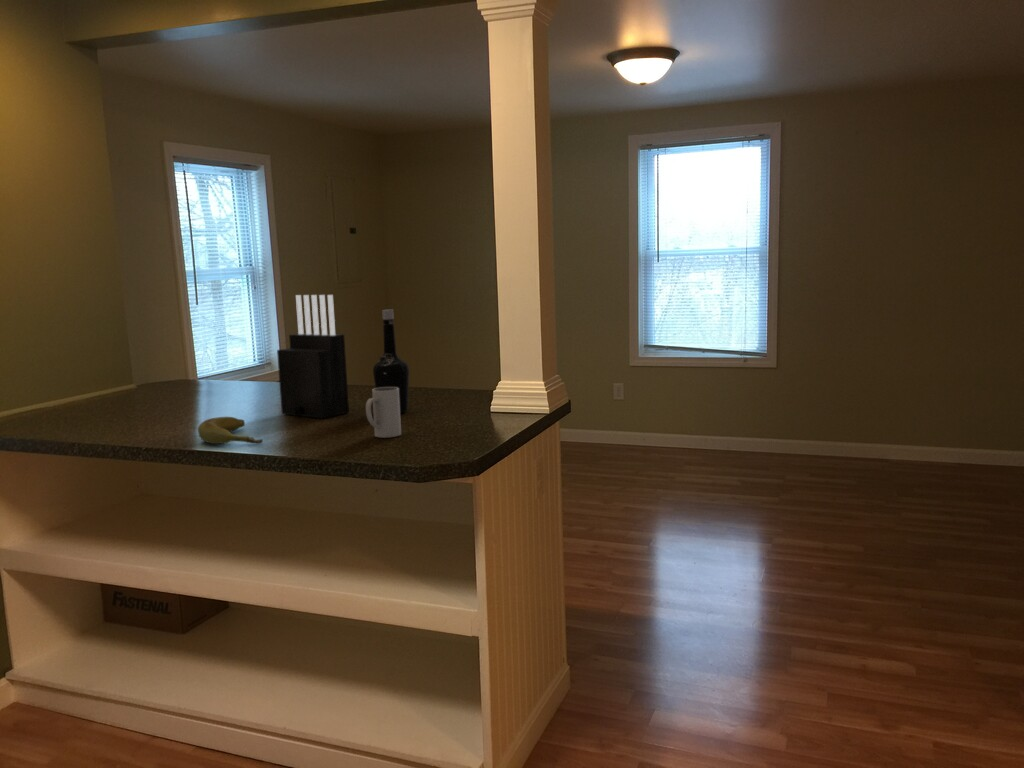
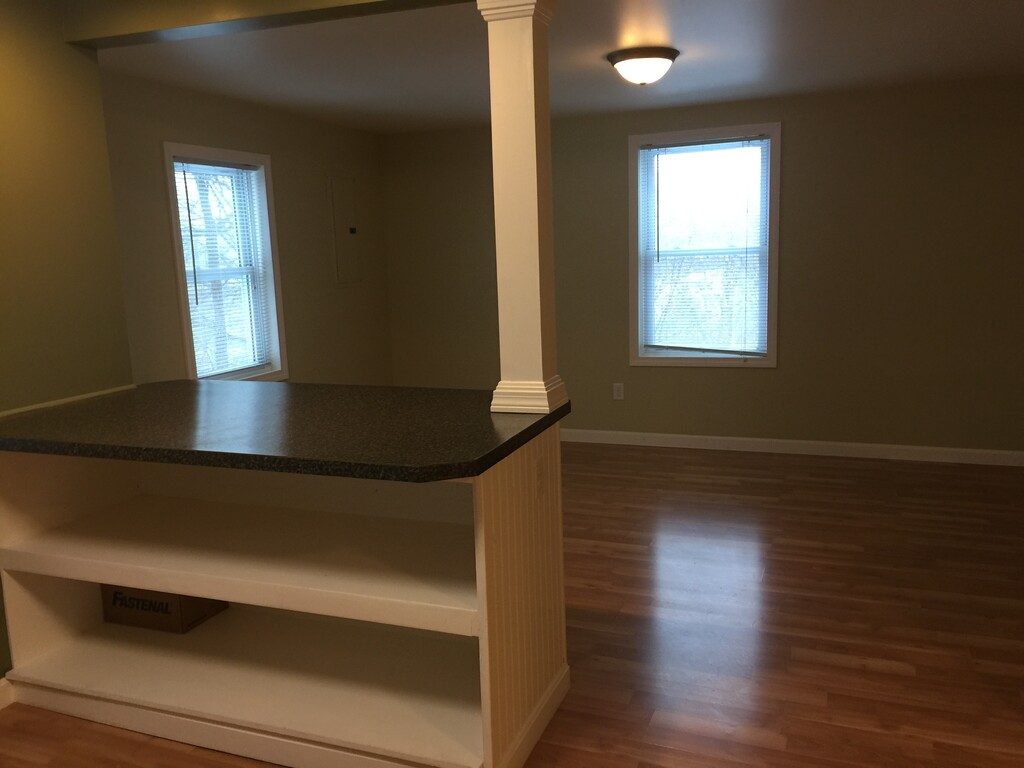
- mug (382, 413)
- banana (234, 429)
- bottle (390, 361)
- knife block (308, 355)
